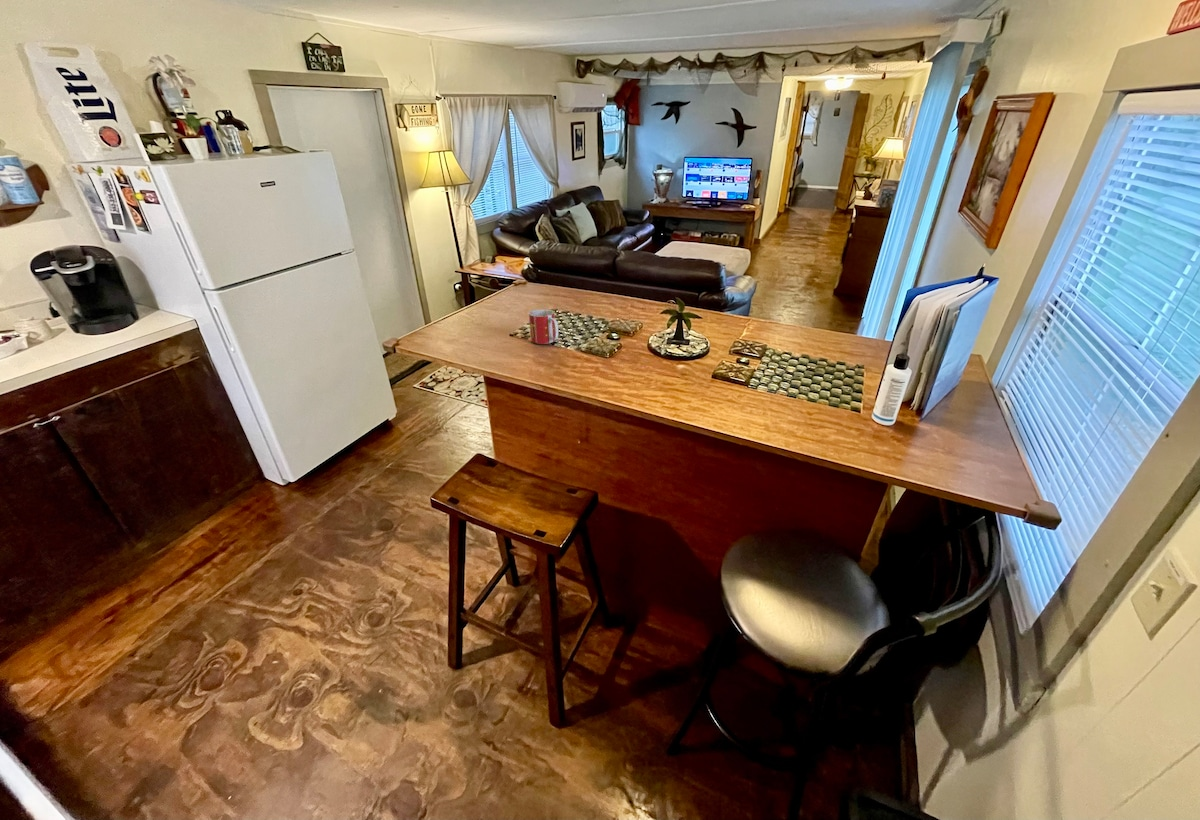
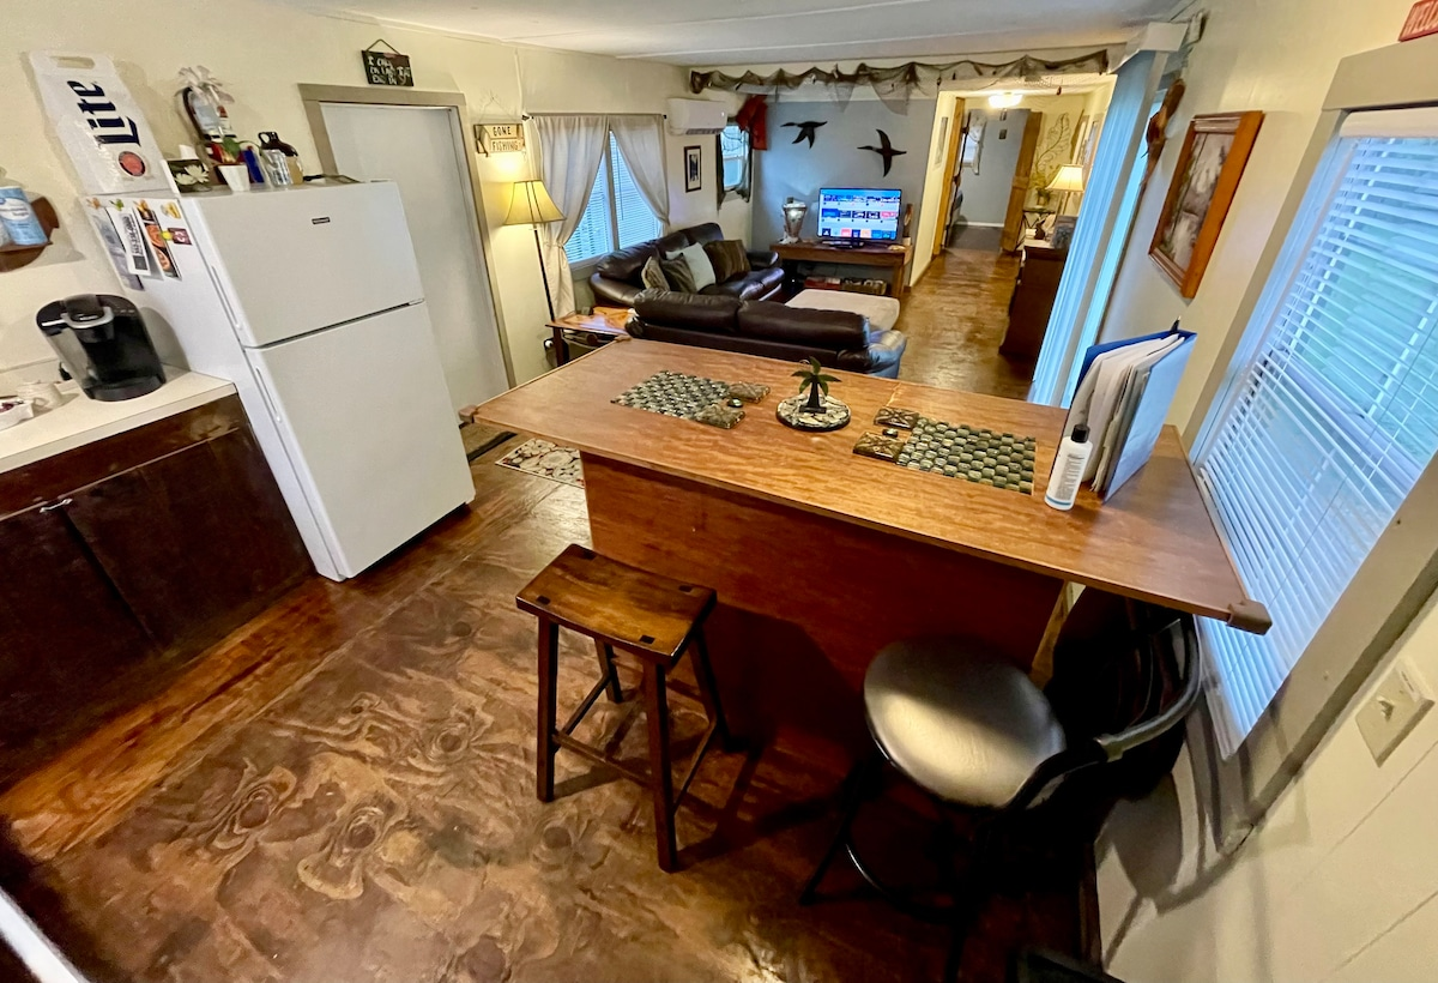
- mug (545, 327)
